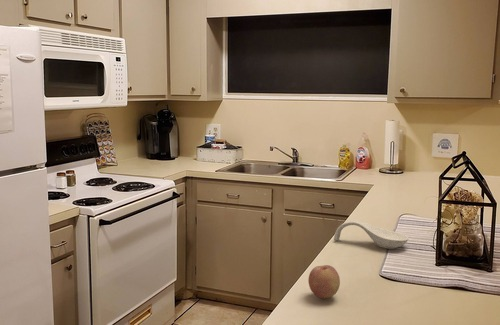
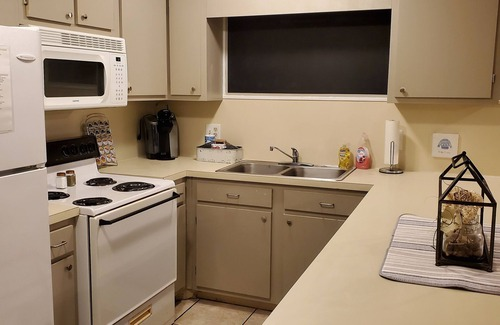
- fruit (324, 282)
- spoon rest (370, 233)
